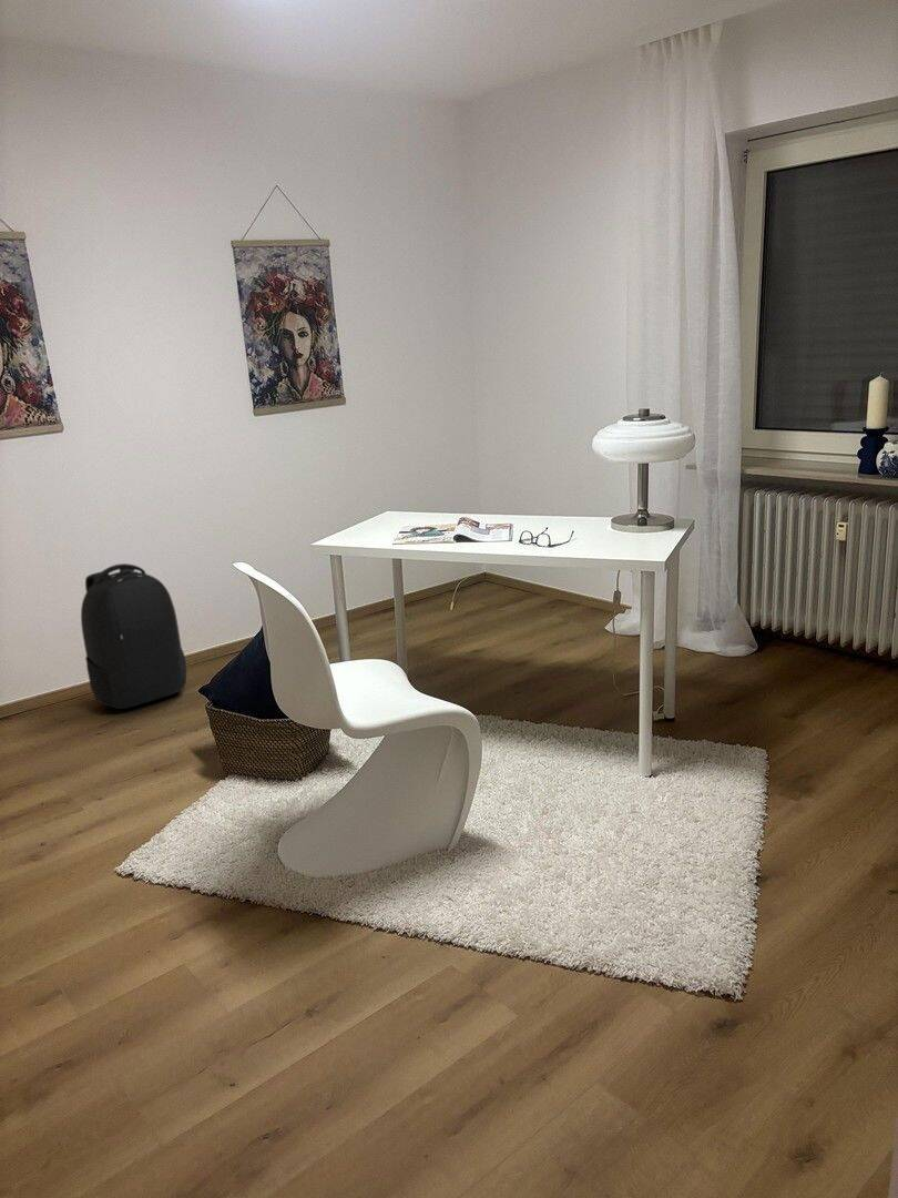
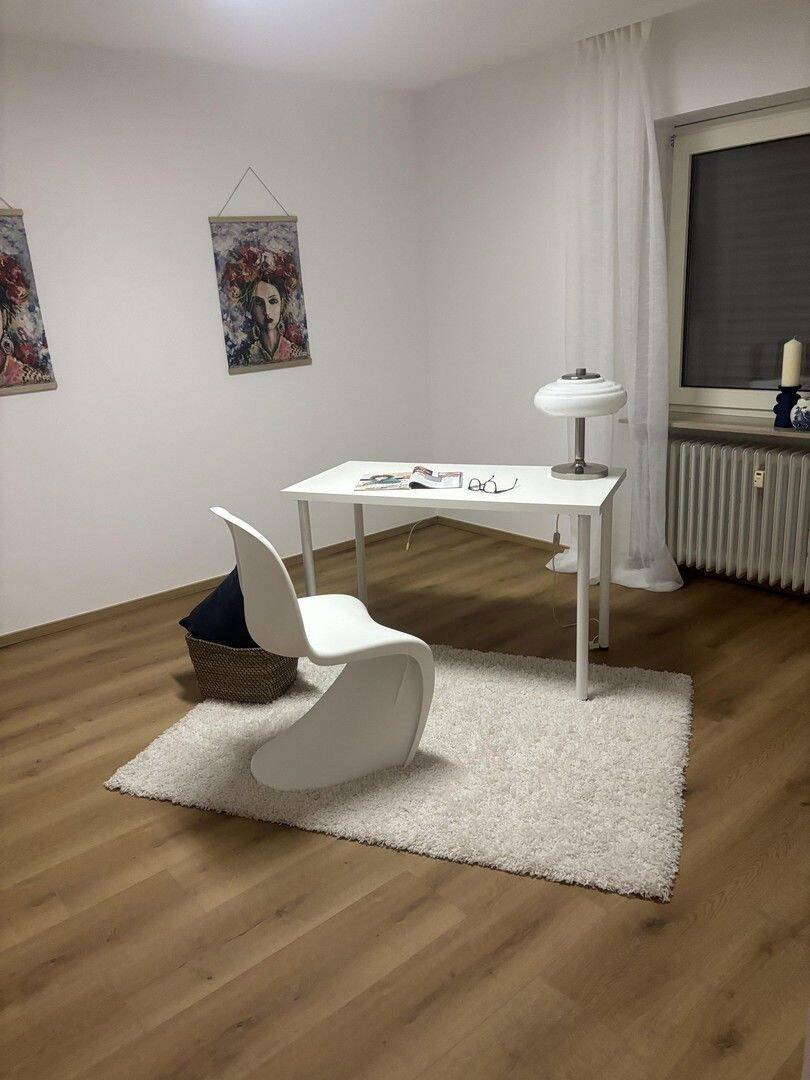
- backpack (129, 632)
